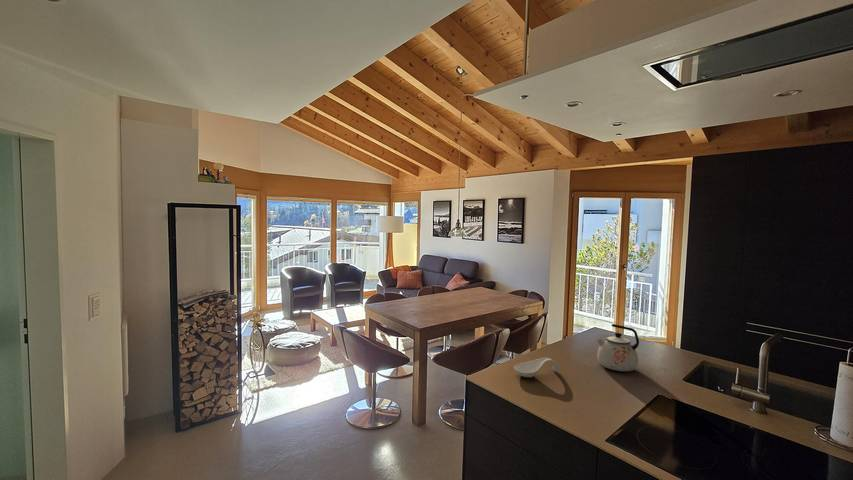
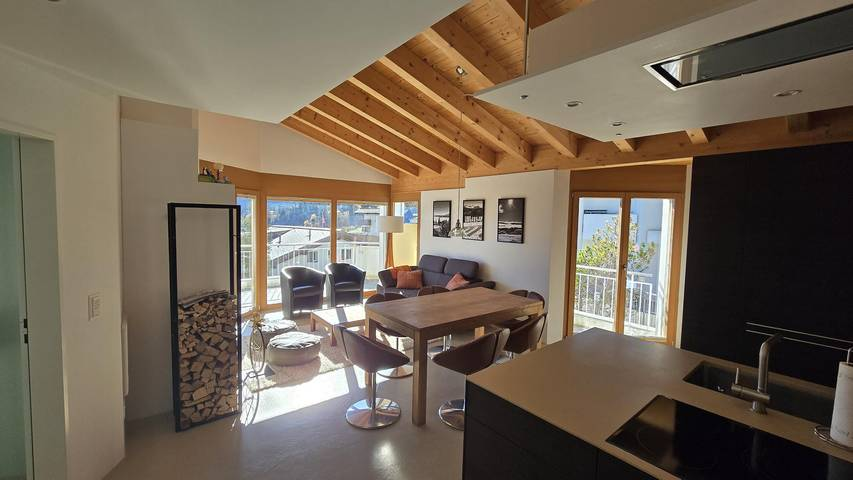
- kettle (617, 346)
- spoon rest (536, 366)
